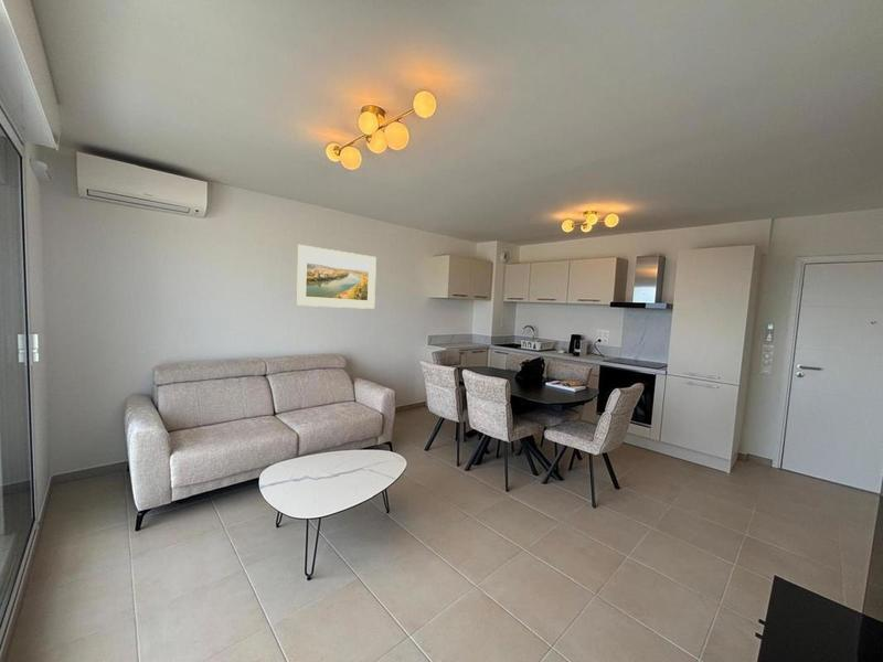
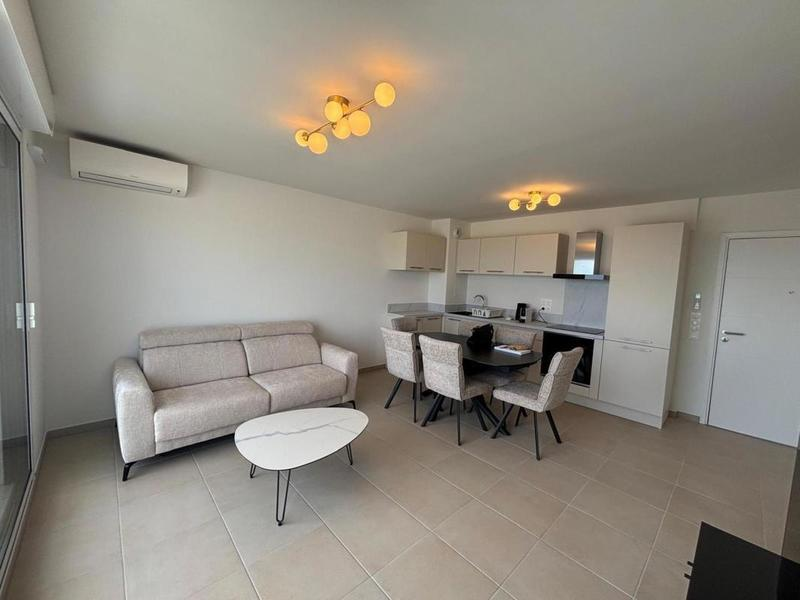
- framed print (339, 279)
